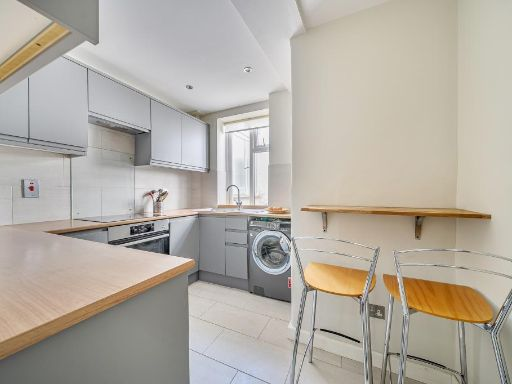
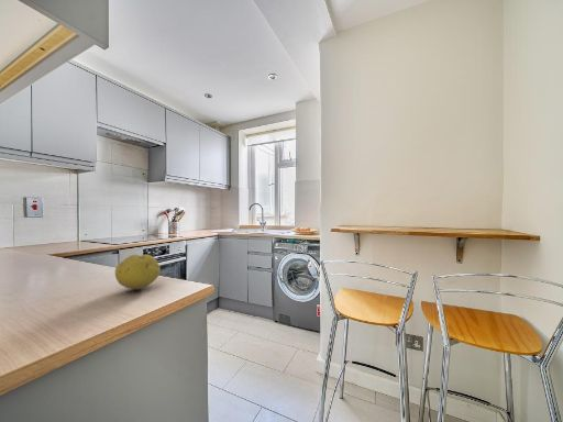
+ fruit (137, 271)
